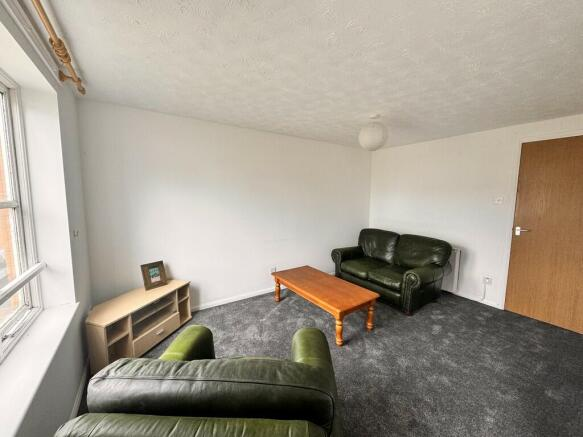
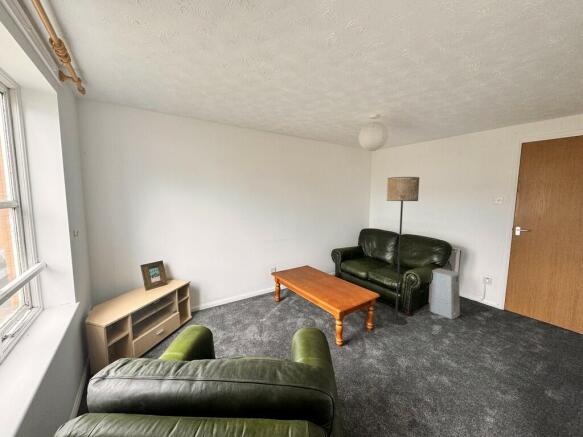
+ floor lamp (399, 250)
+ air purifier (444, 292)
